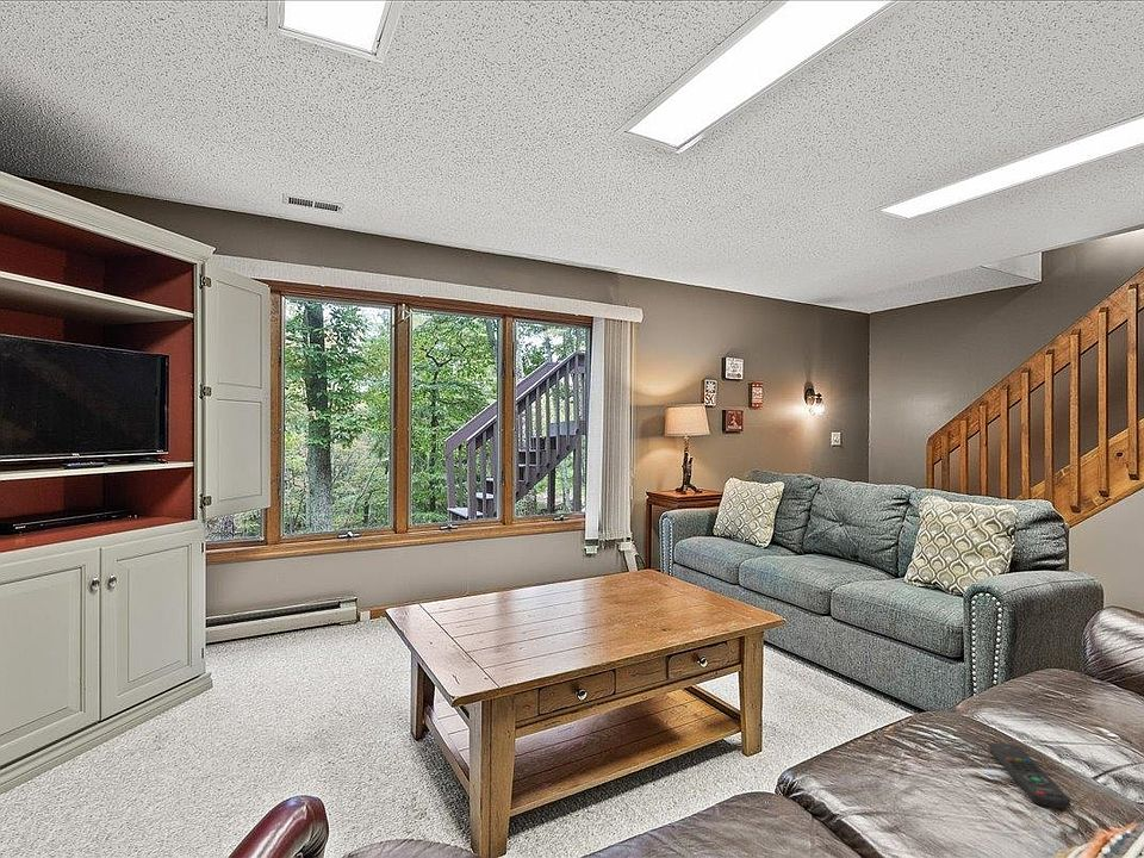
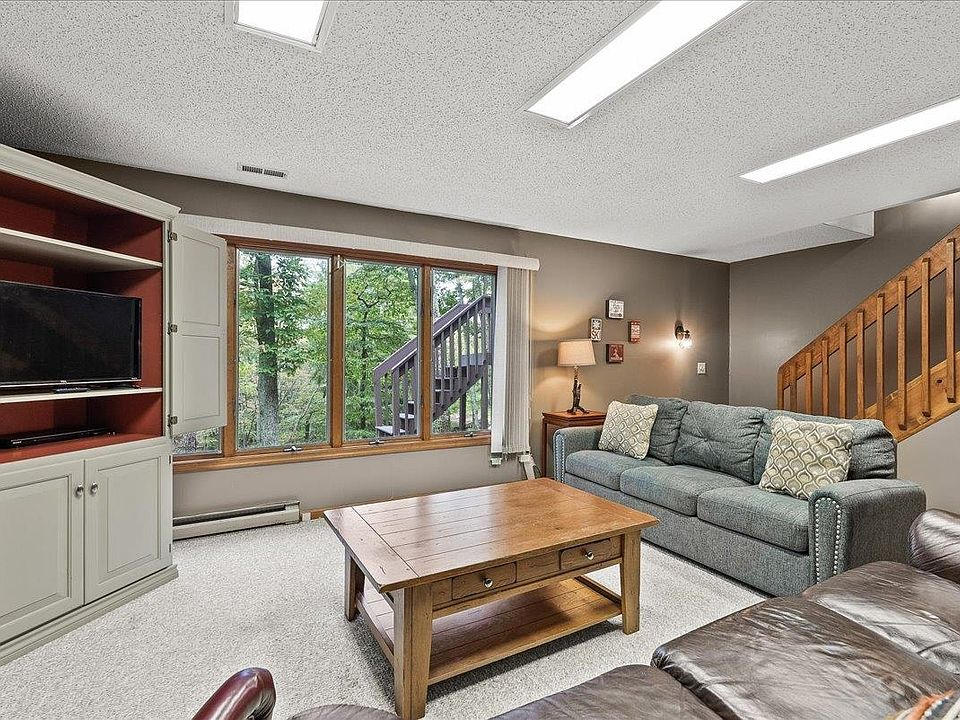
- remote control (1026, 772)
